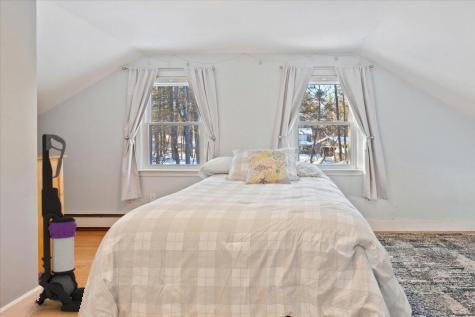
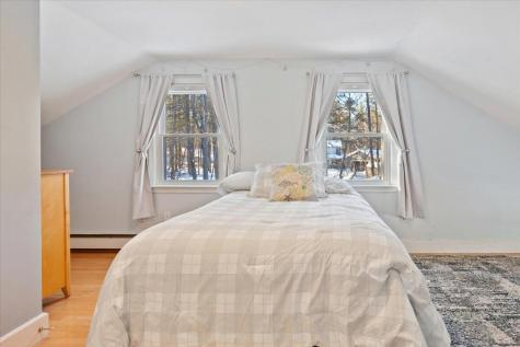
- vacuum cleaner (68, 219)
